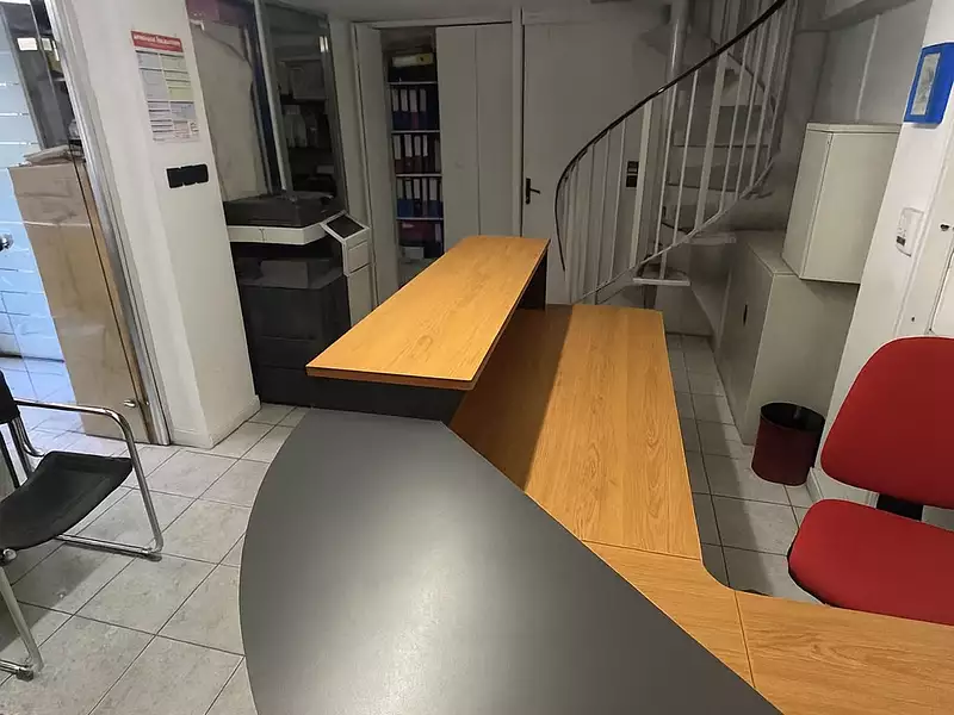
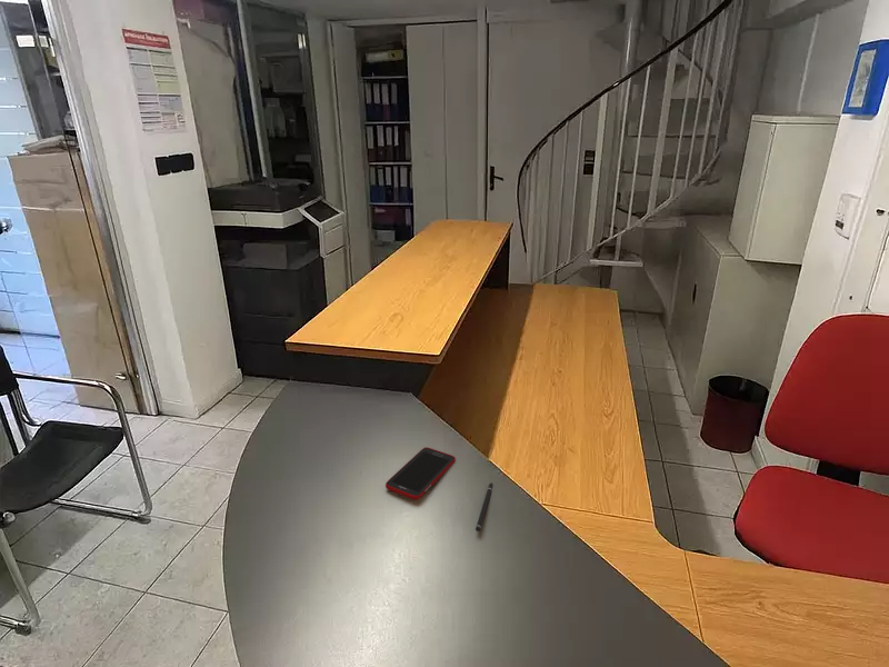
+ pen (485, 504)
+ cell phone (421, 471)
